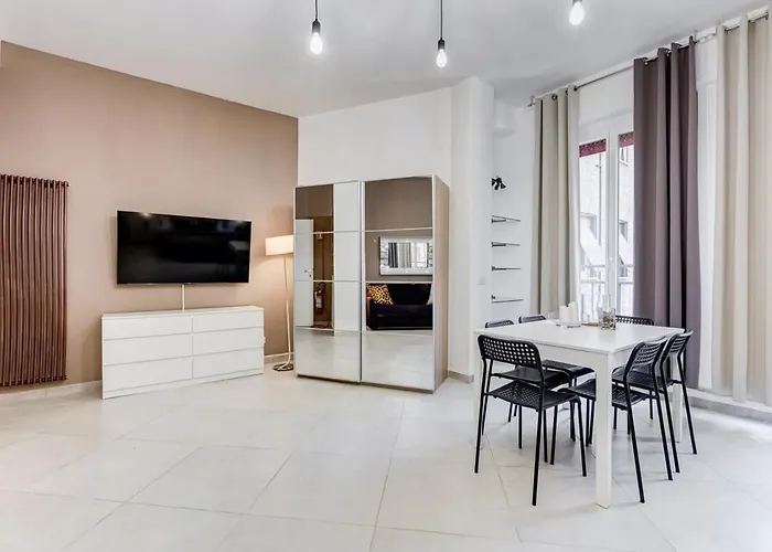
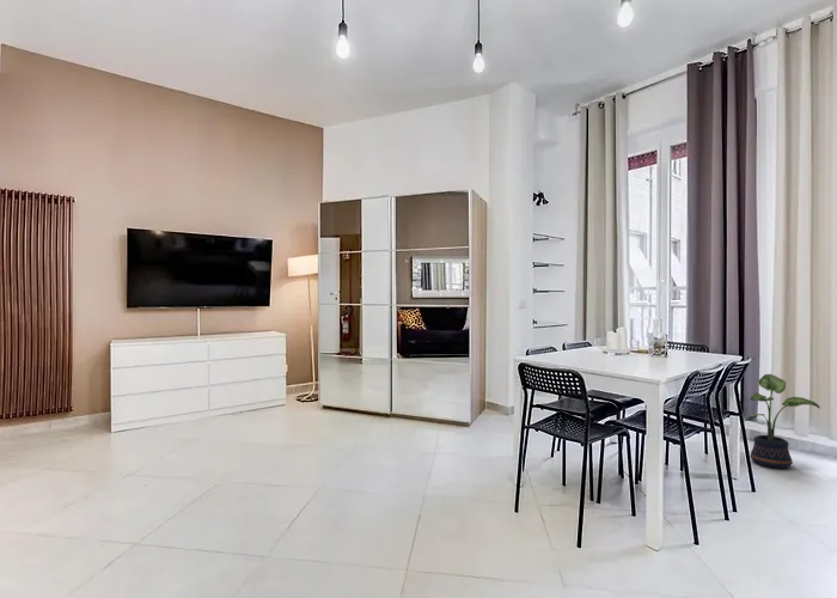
+ potted plant (775, 421)
